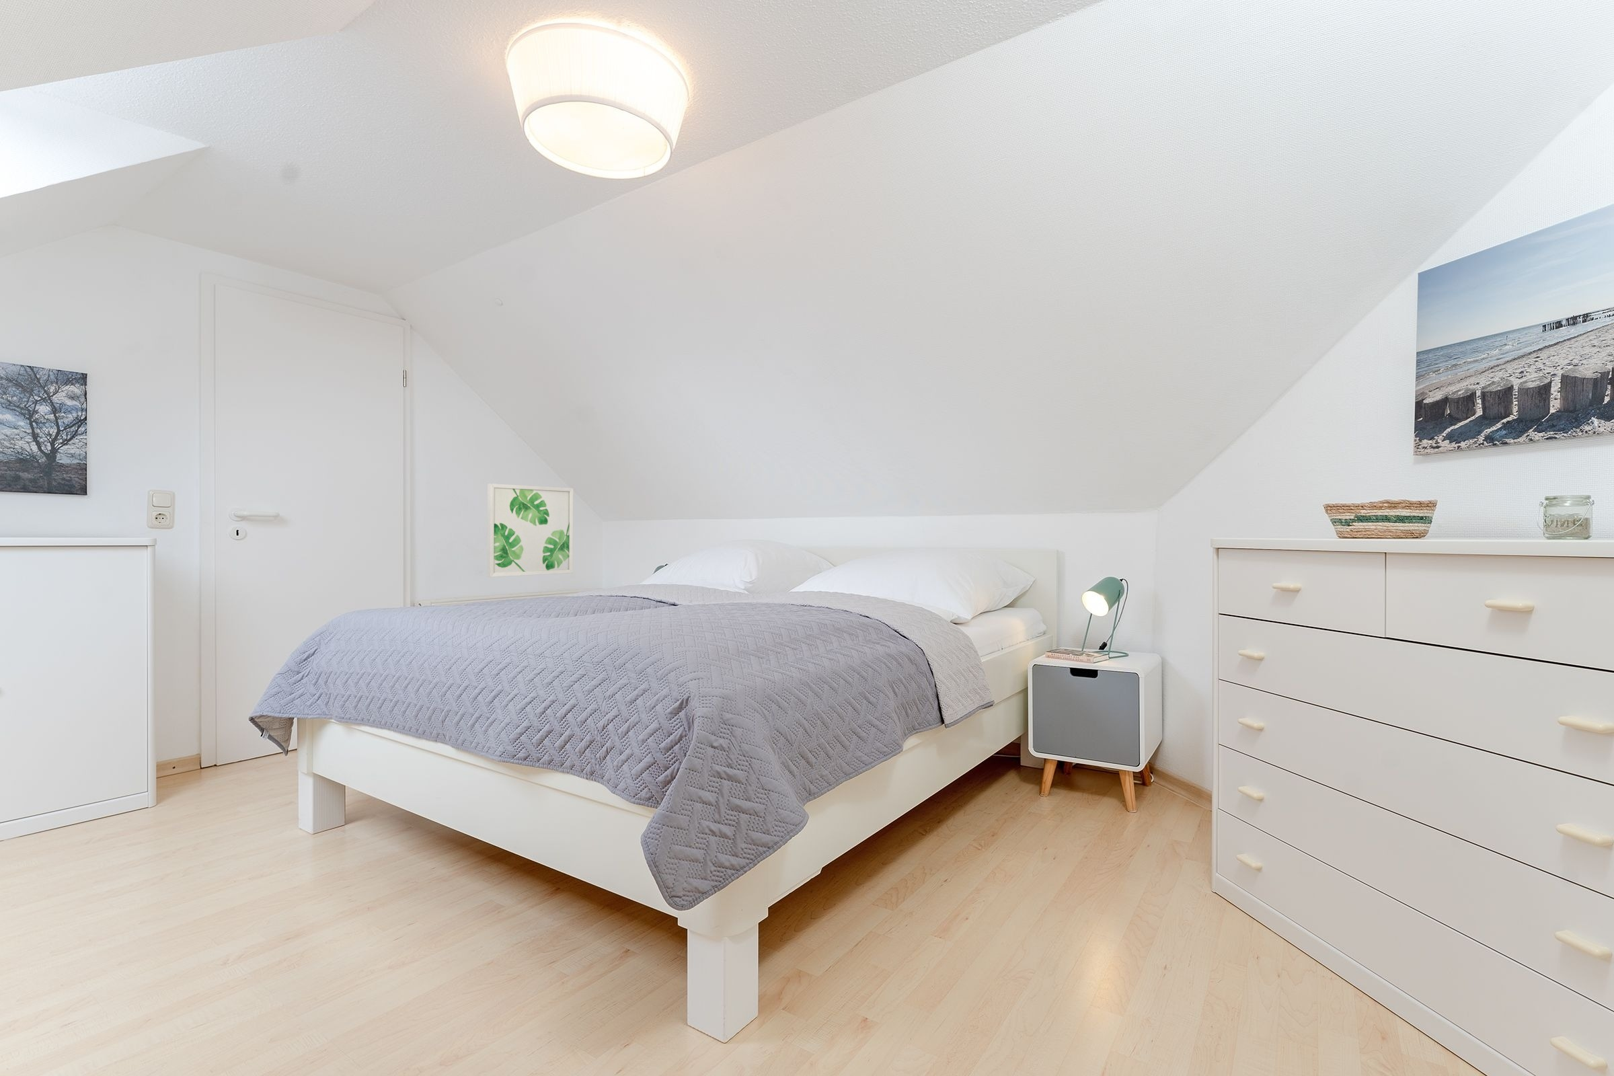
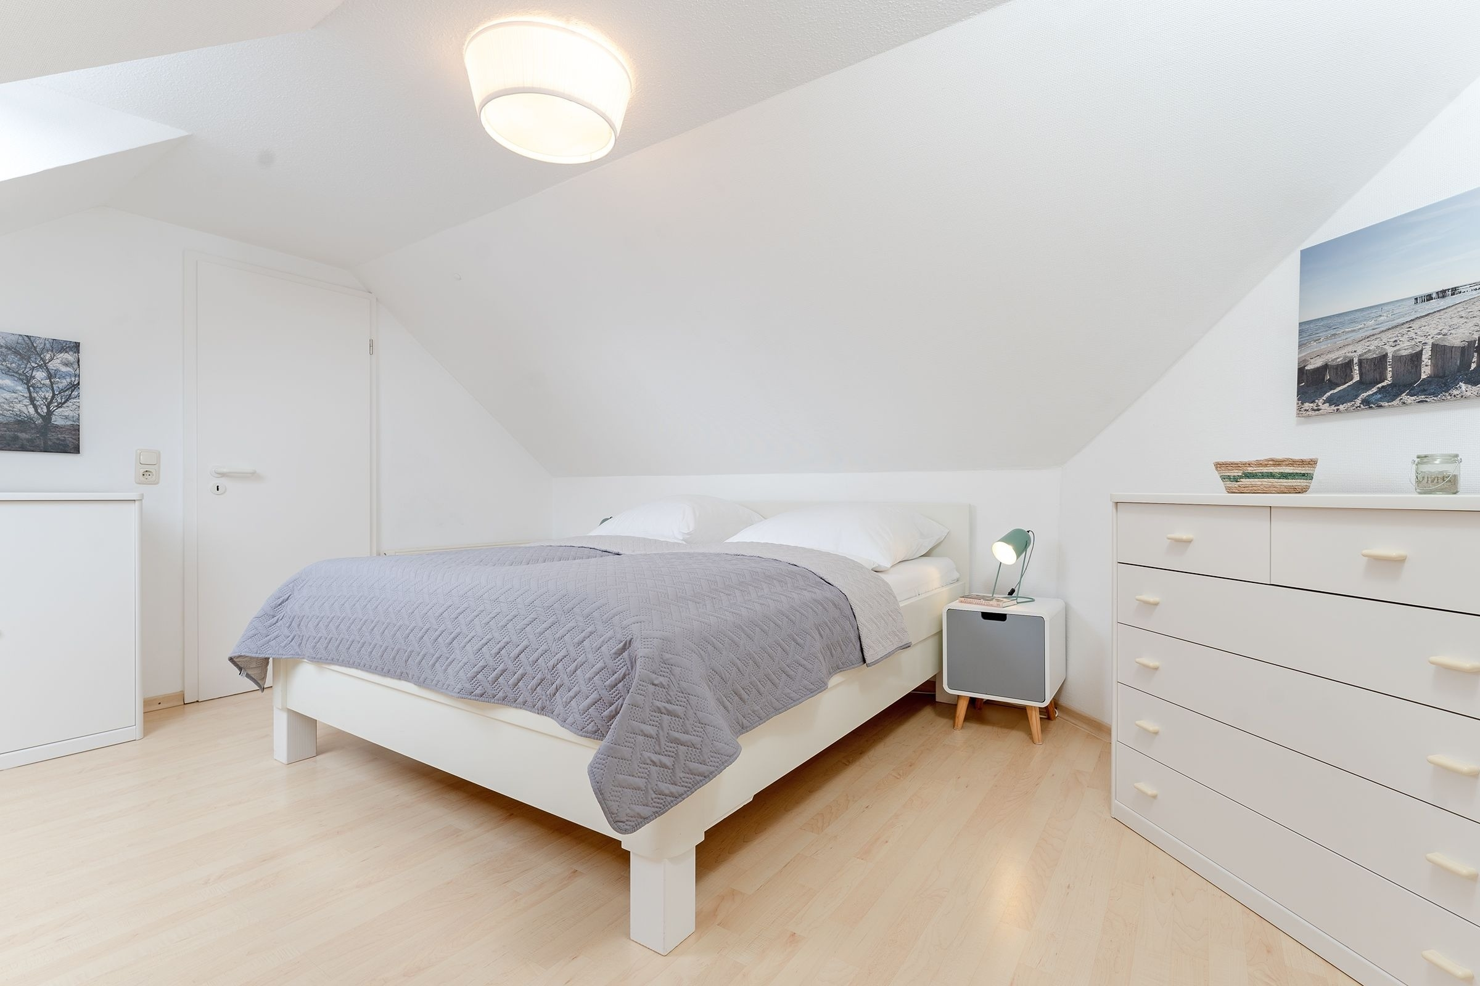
- wall art (532, 530)
